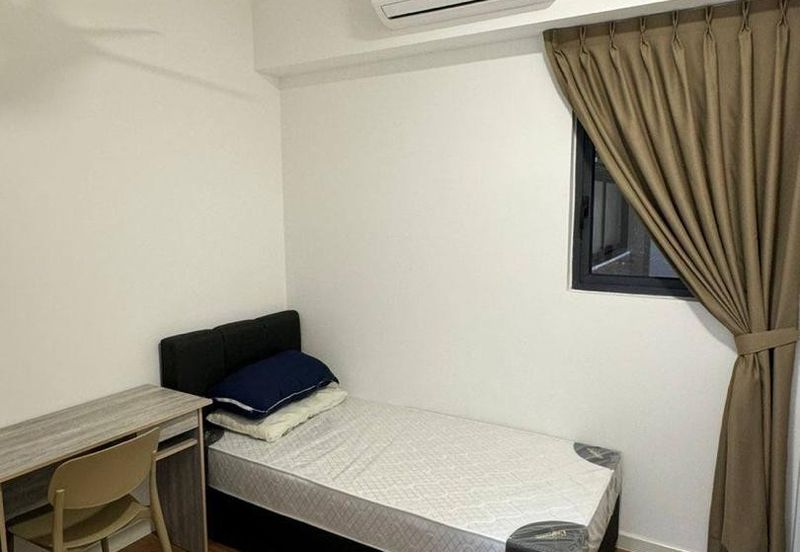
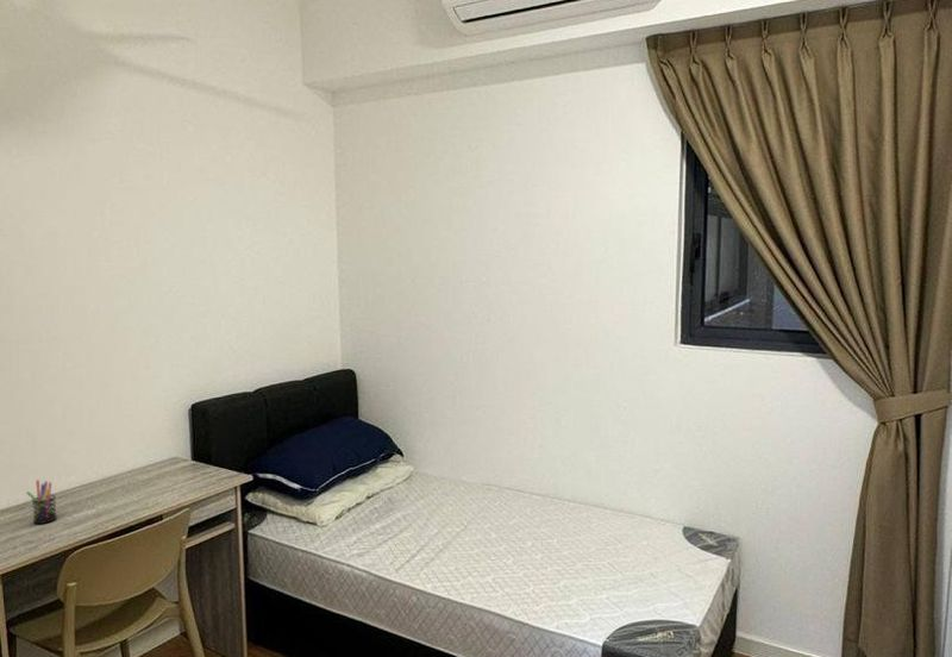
+ pen holder (40, 501)
